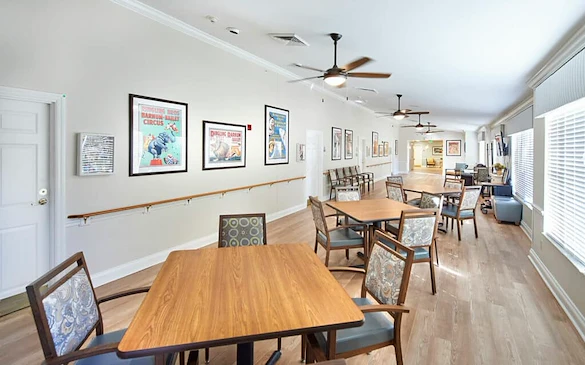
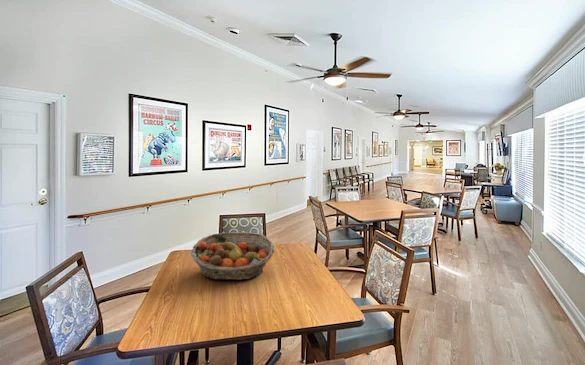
+ fruit basket (233, 254)
